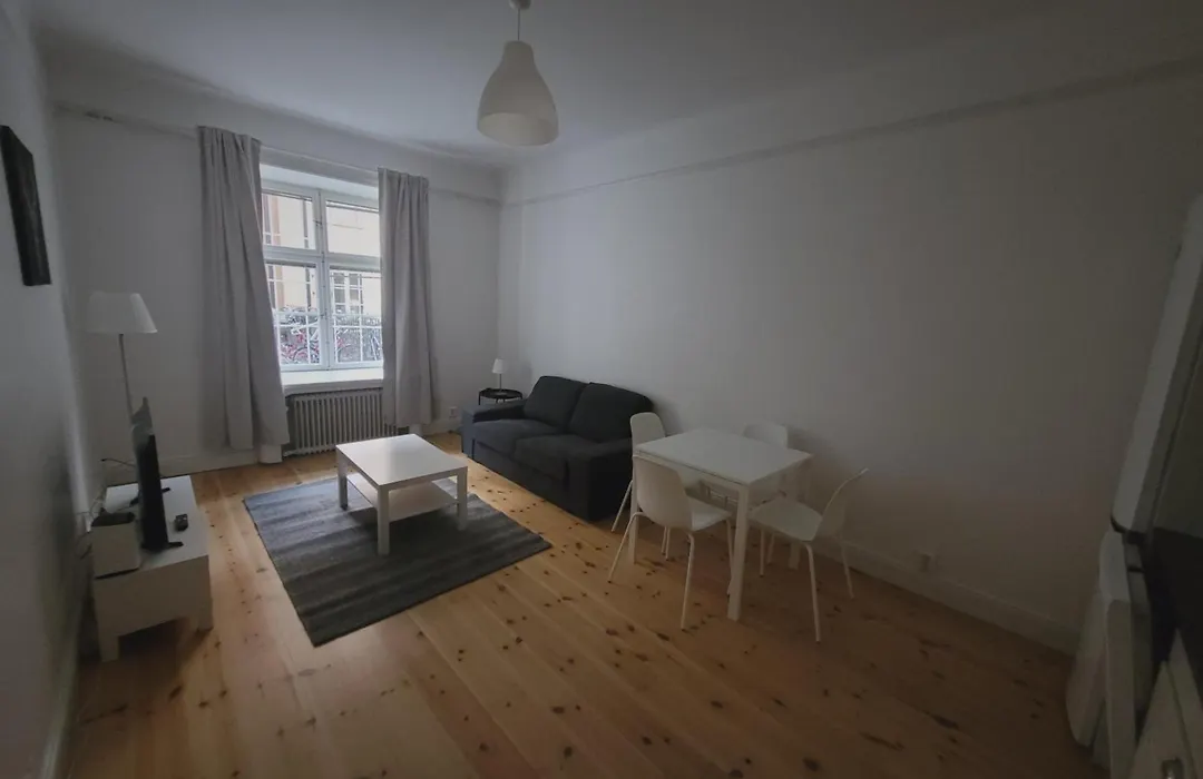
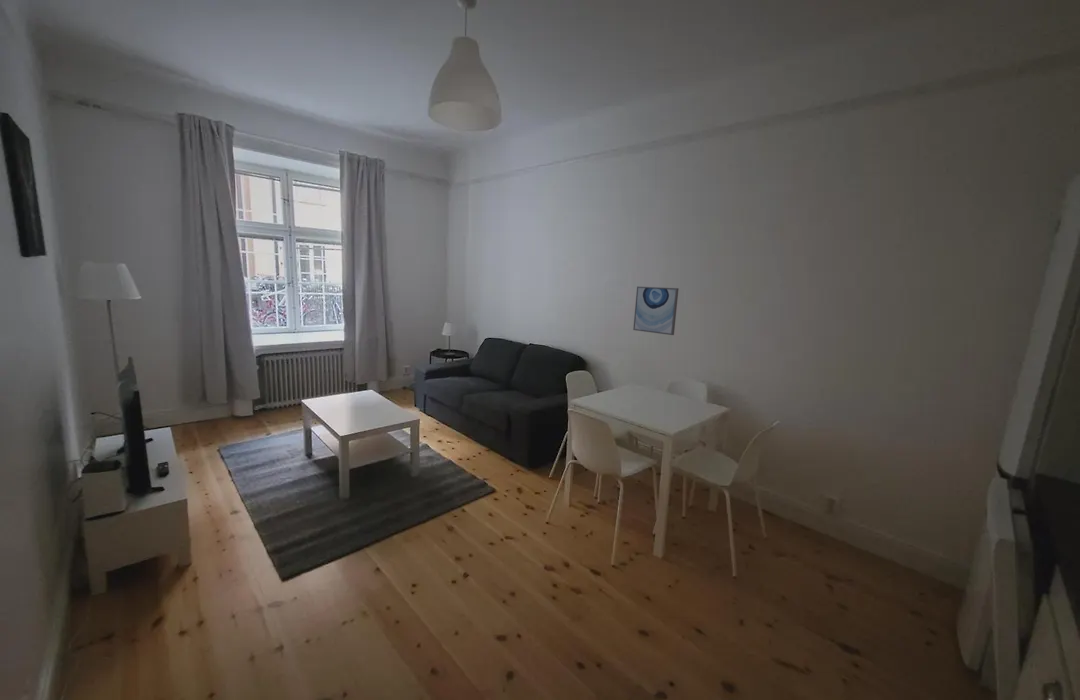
+ wall art (654, 310)
